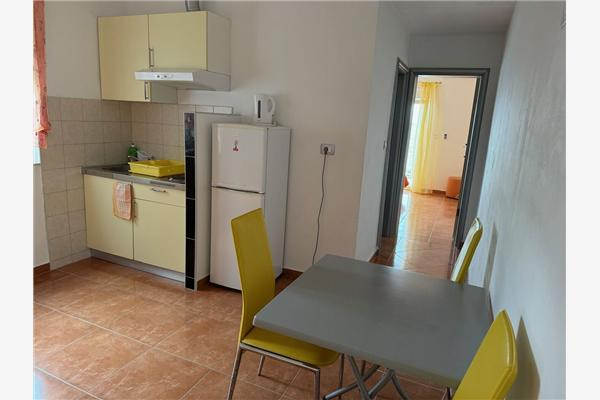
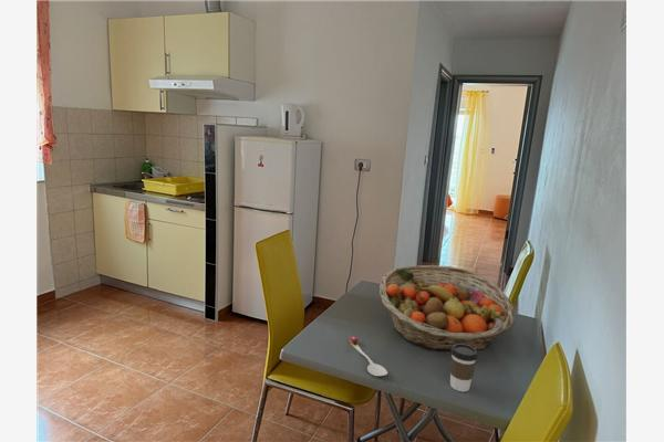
+ fruit basket (444, 305)
+ spoon (365, 355)
+ coffee cup (461, 367)
